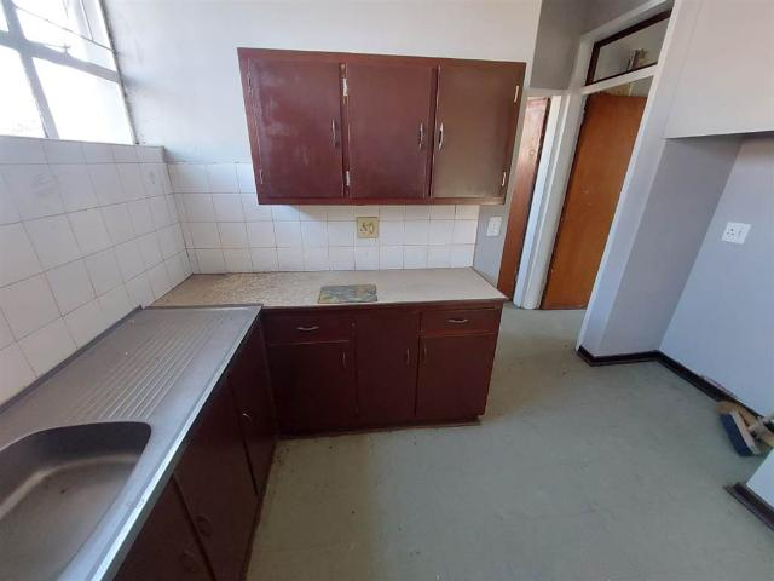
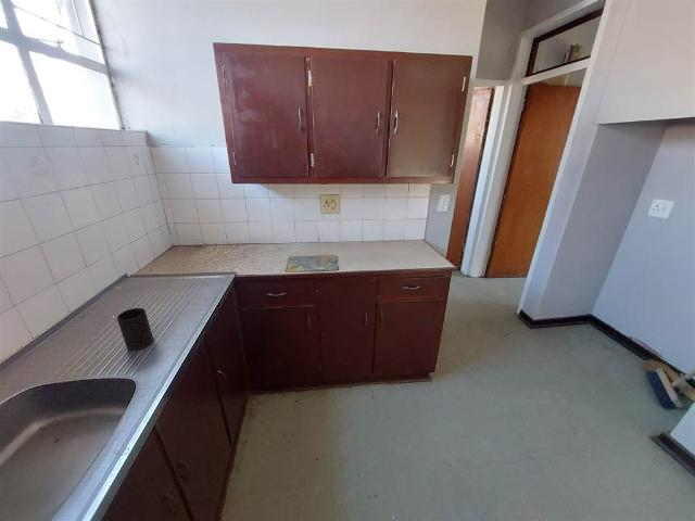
+ cup (136, 328)
